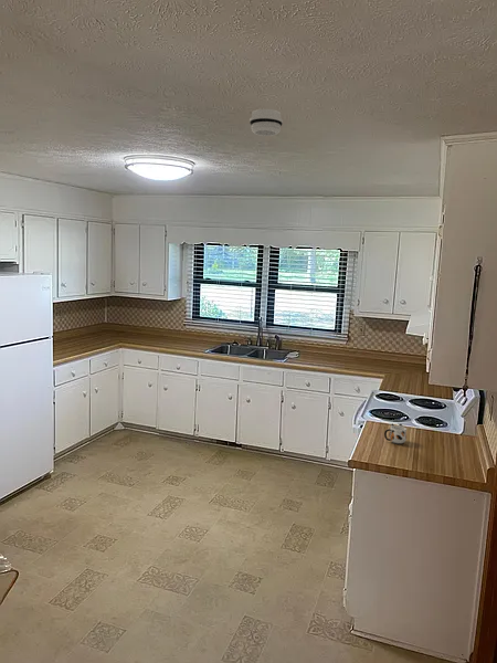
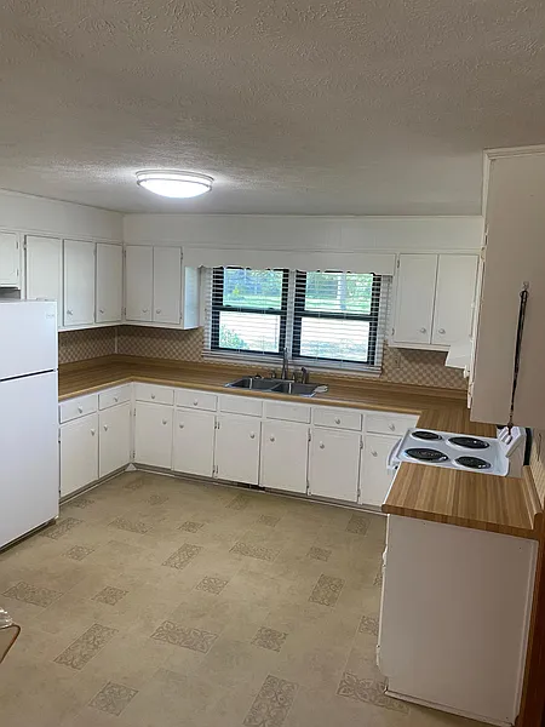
- smoke detector (265, 123)
- mug (395, 433)
